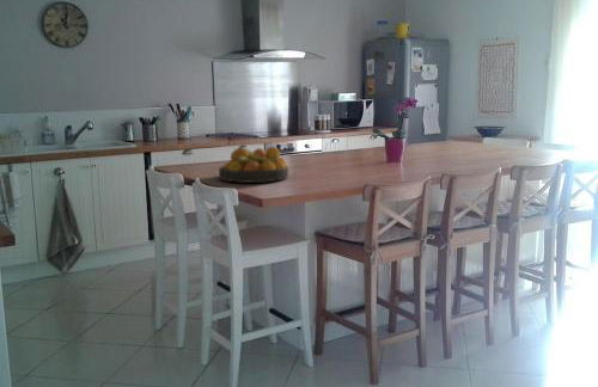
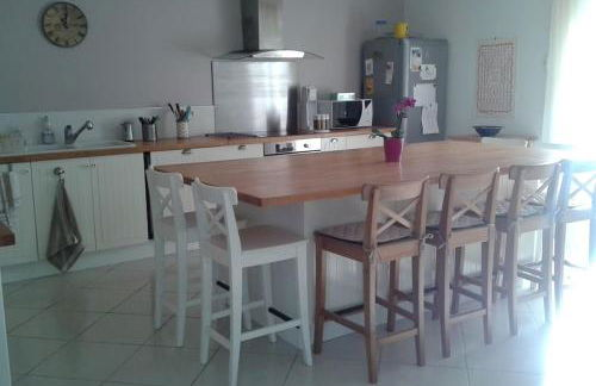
- fruit bowl (254, 162)
